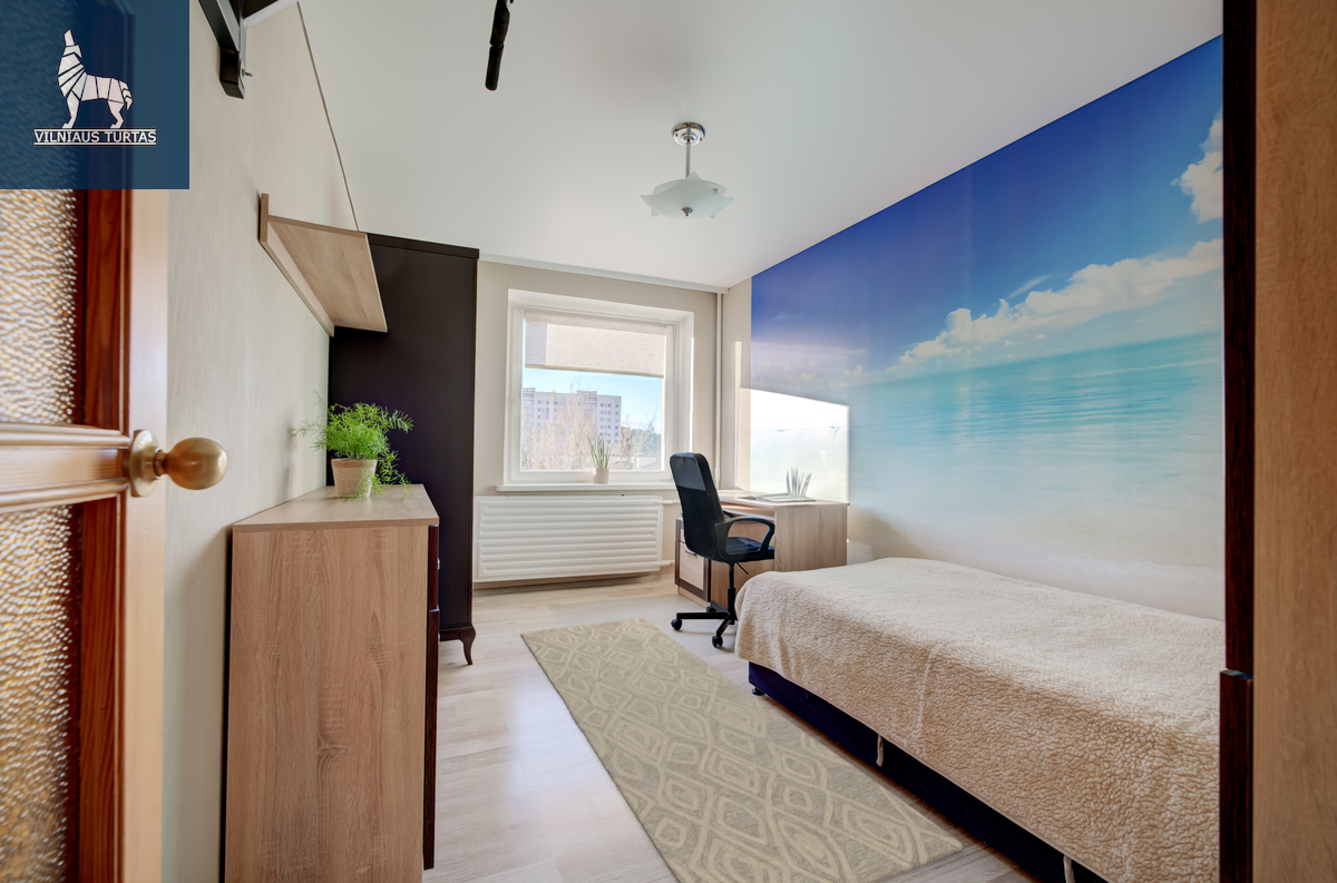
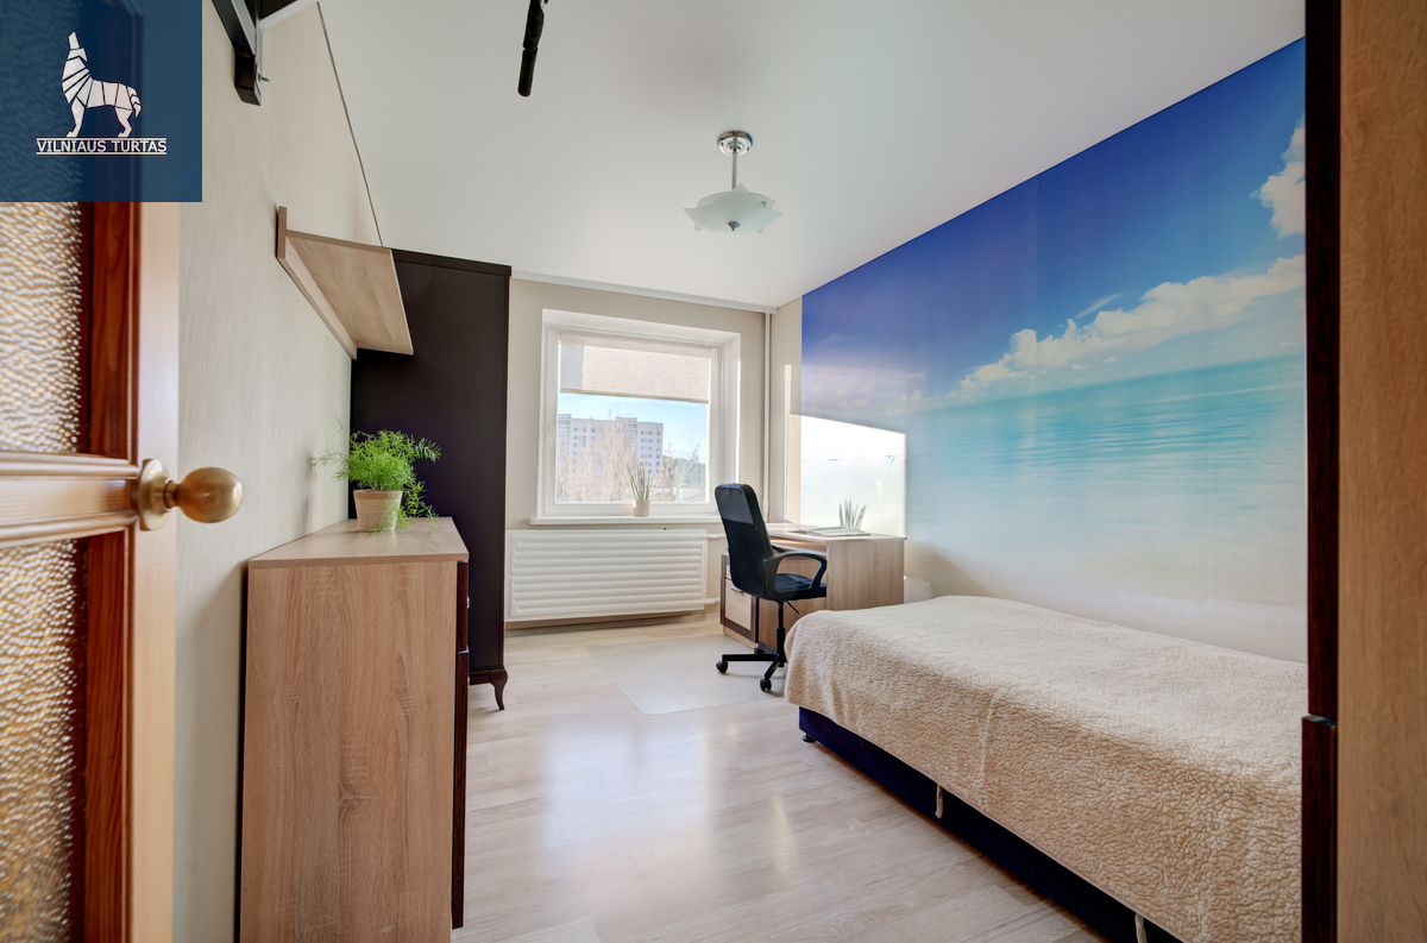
- rug (662, 700)
